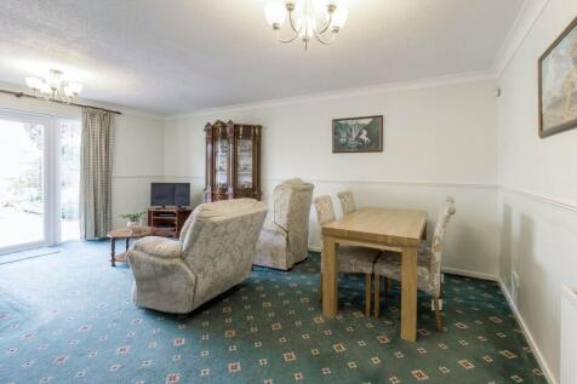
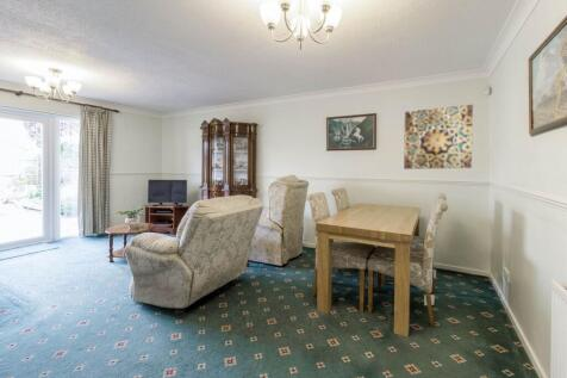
+ wall art (436, 138)
